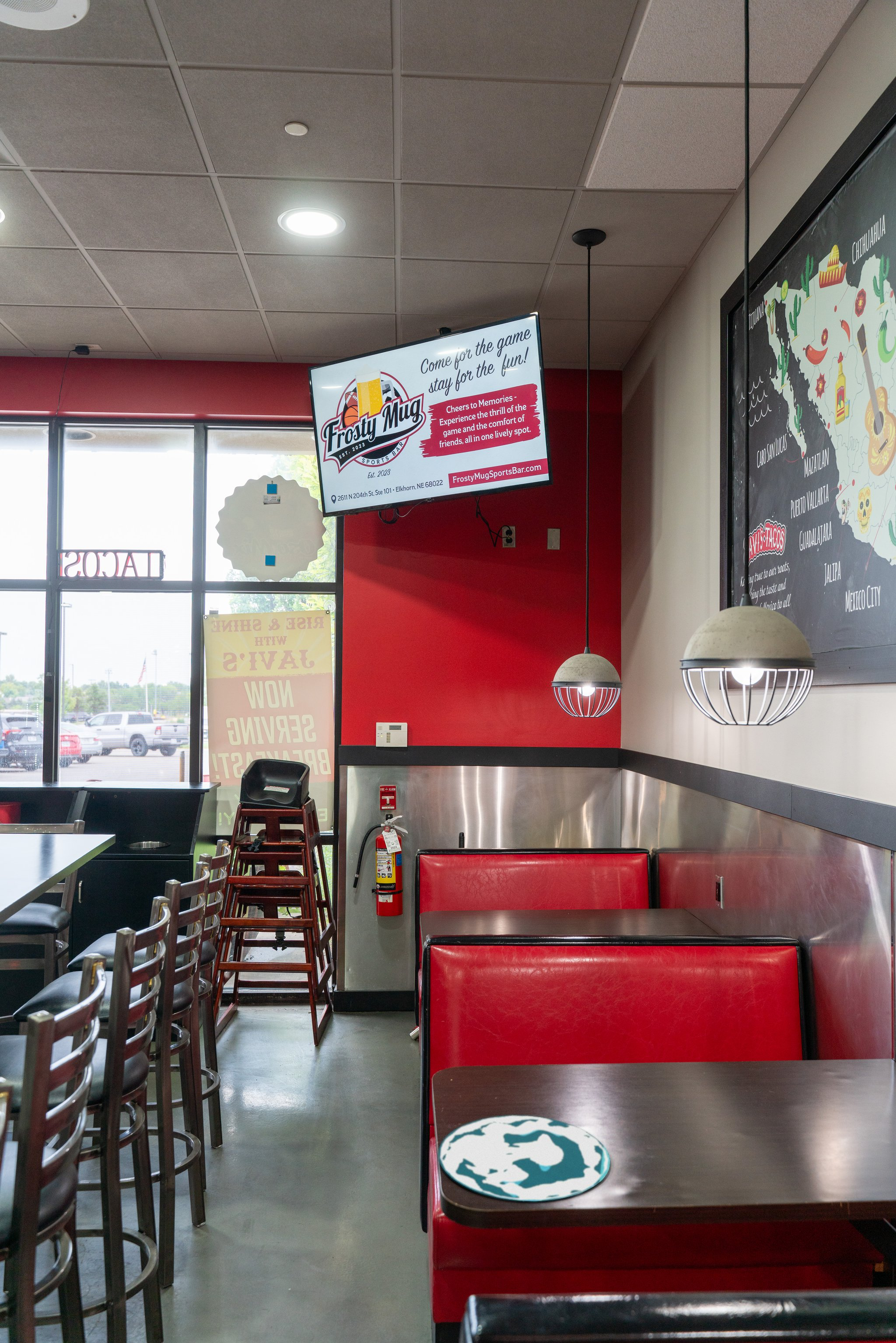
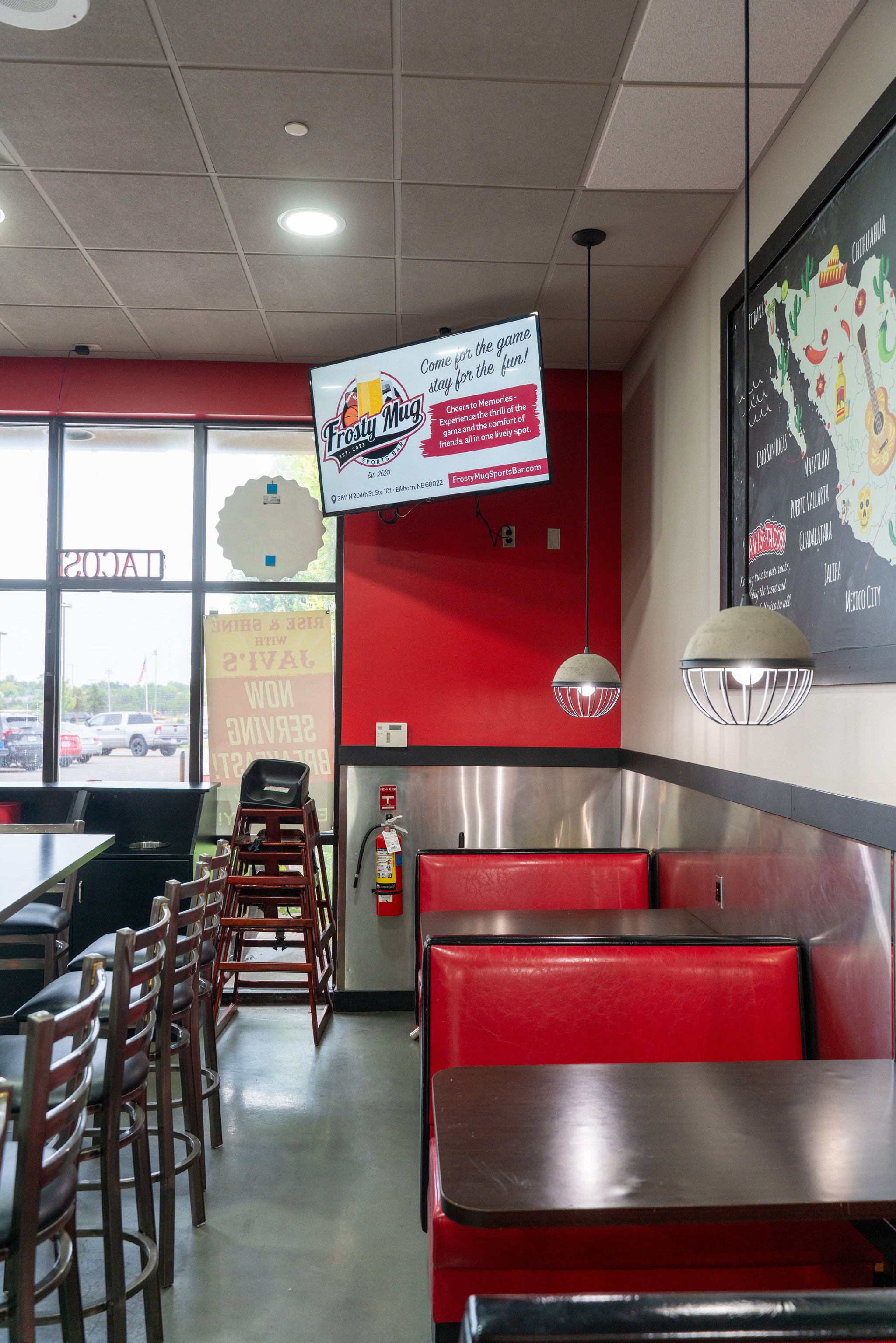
- plate (523, 1147)
